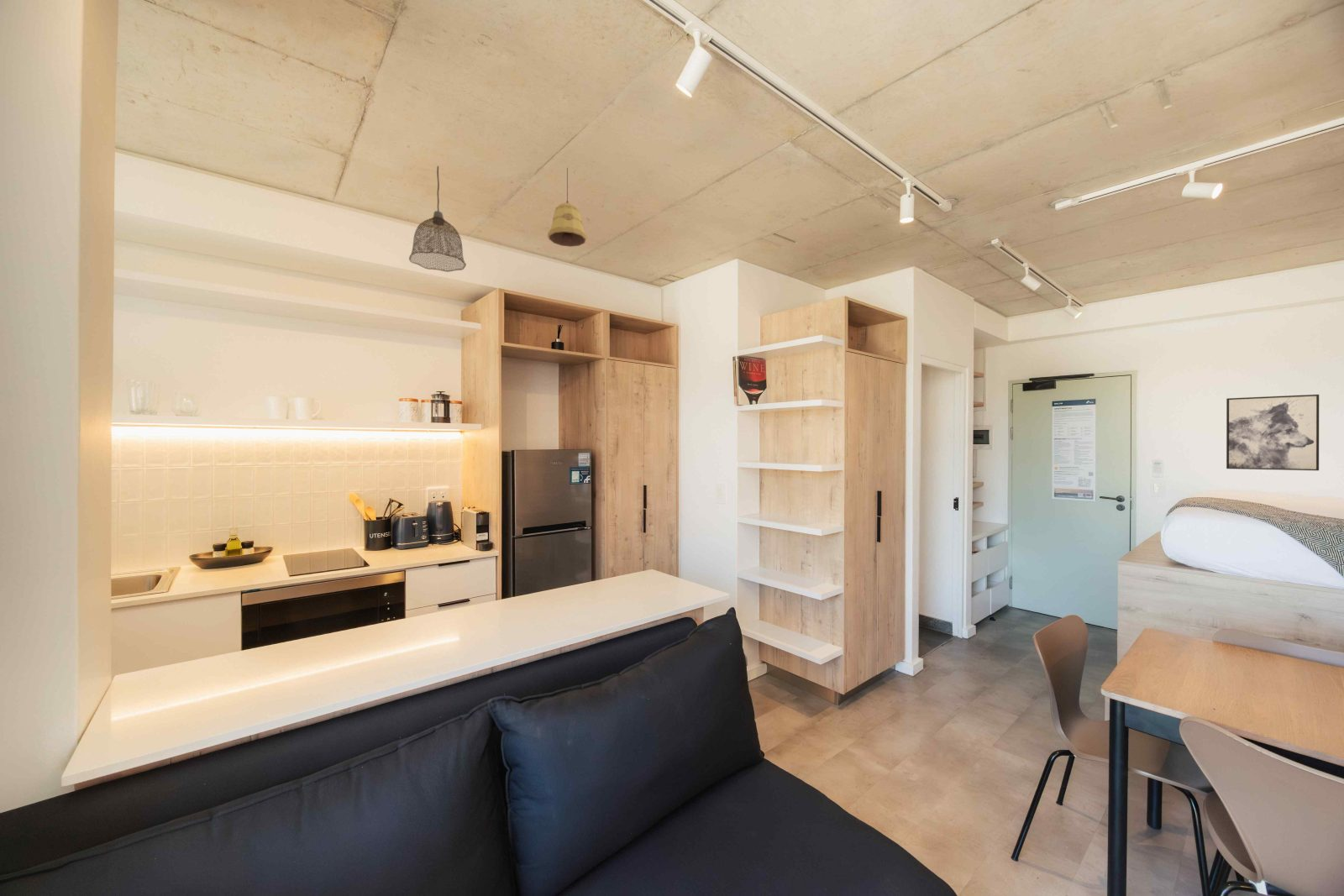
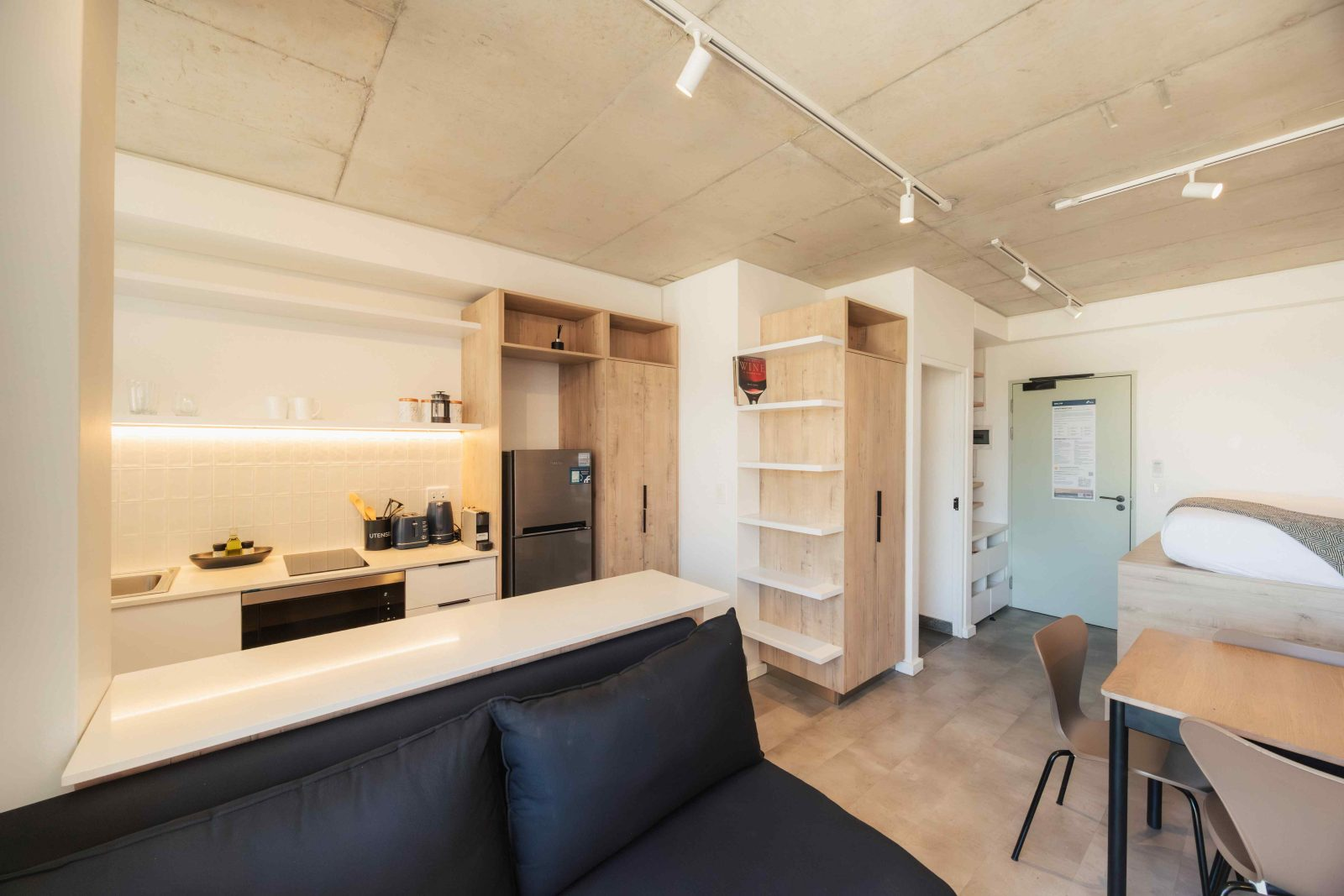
- pendant light (567, 205)
- wall art (1270, 432)
- pendant lamp (438, 214)
